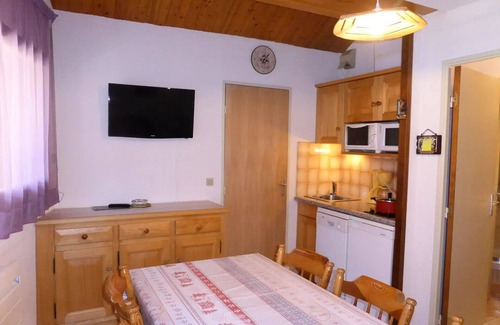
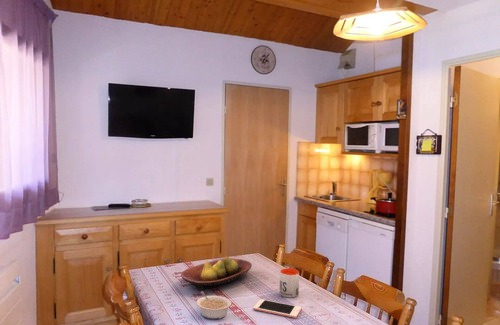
+ mug (290, 281)
+ fruit bowl (217, 270)
+ cell phone (277, 308)
+ legume (212, 306)
